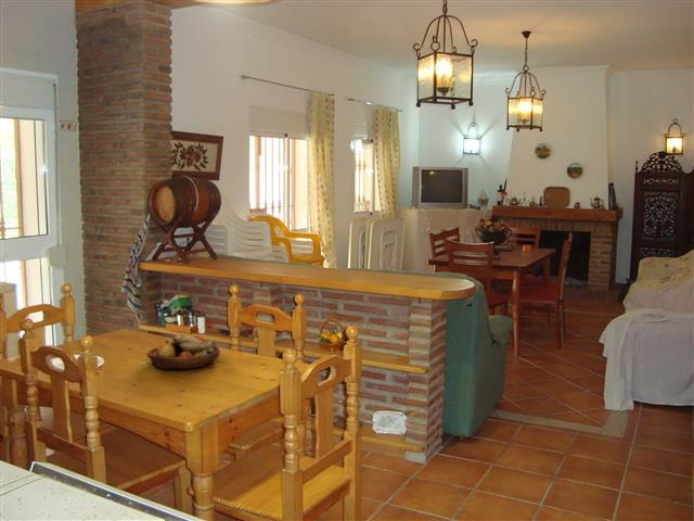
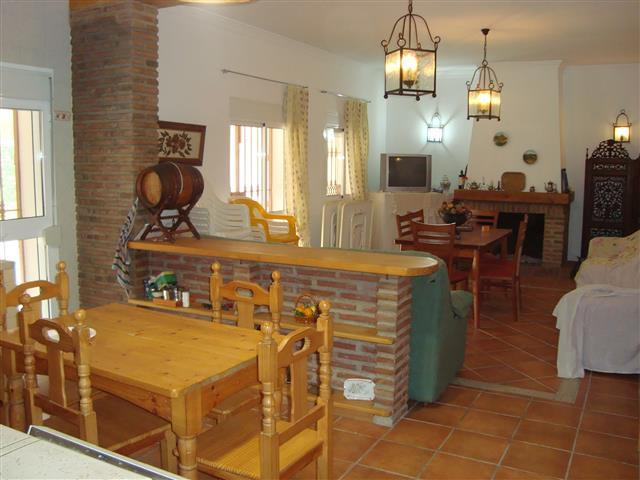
- fruit bowl (184, 347)
